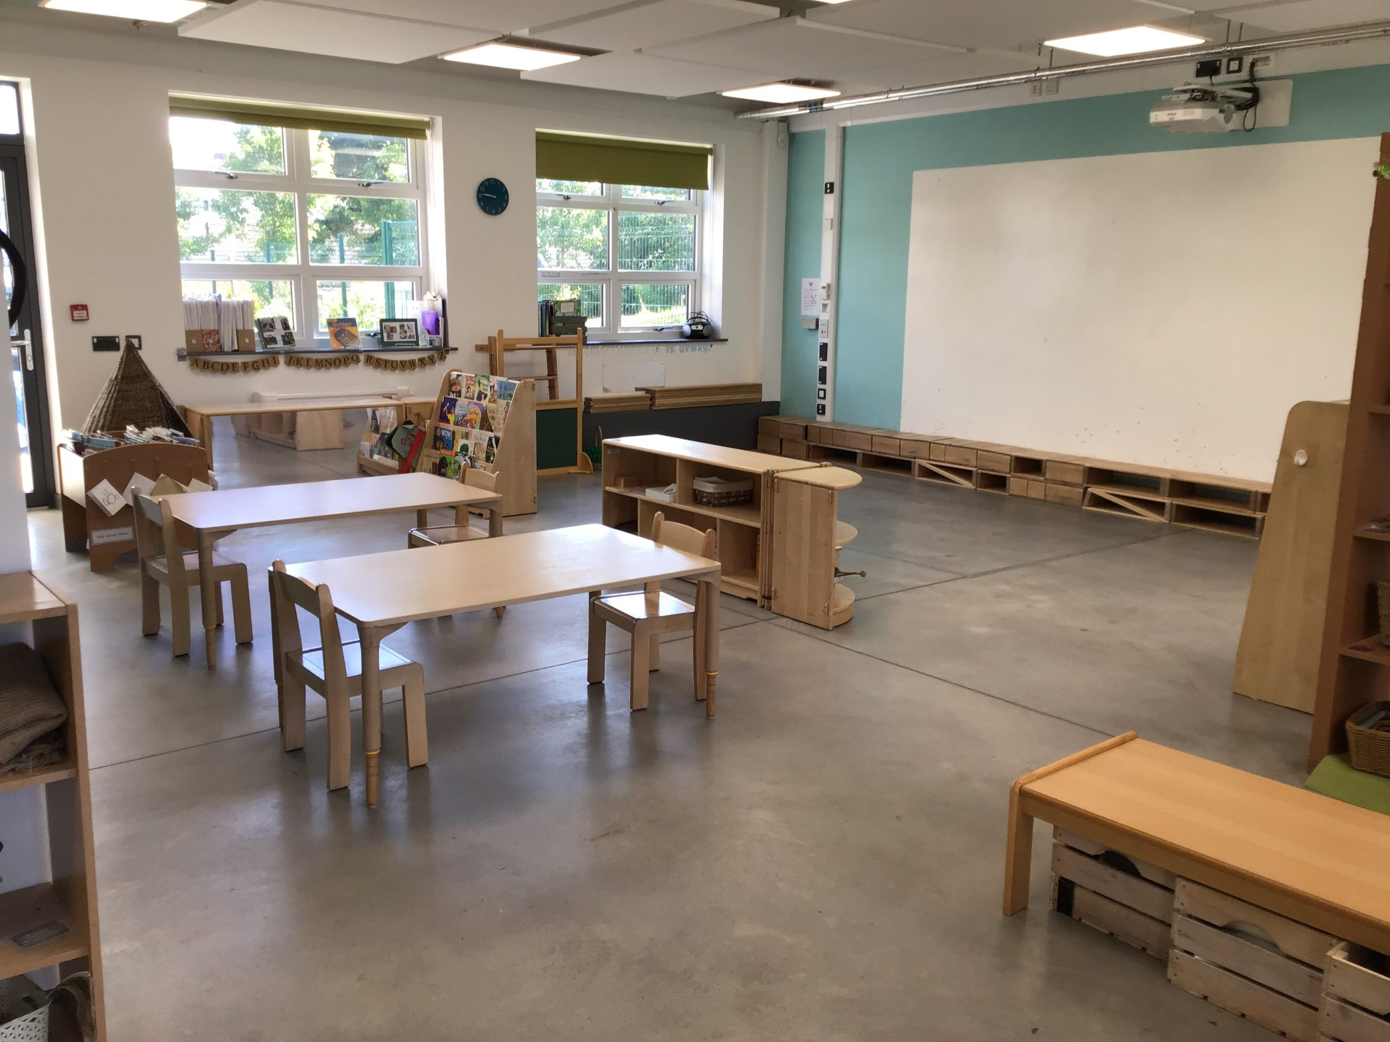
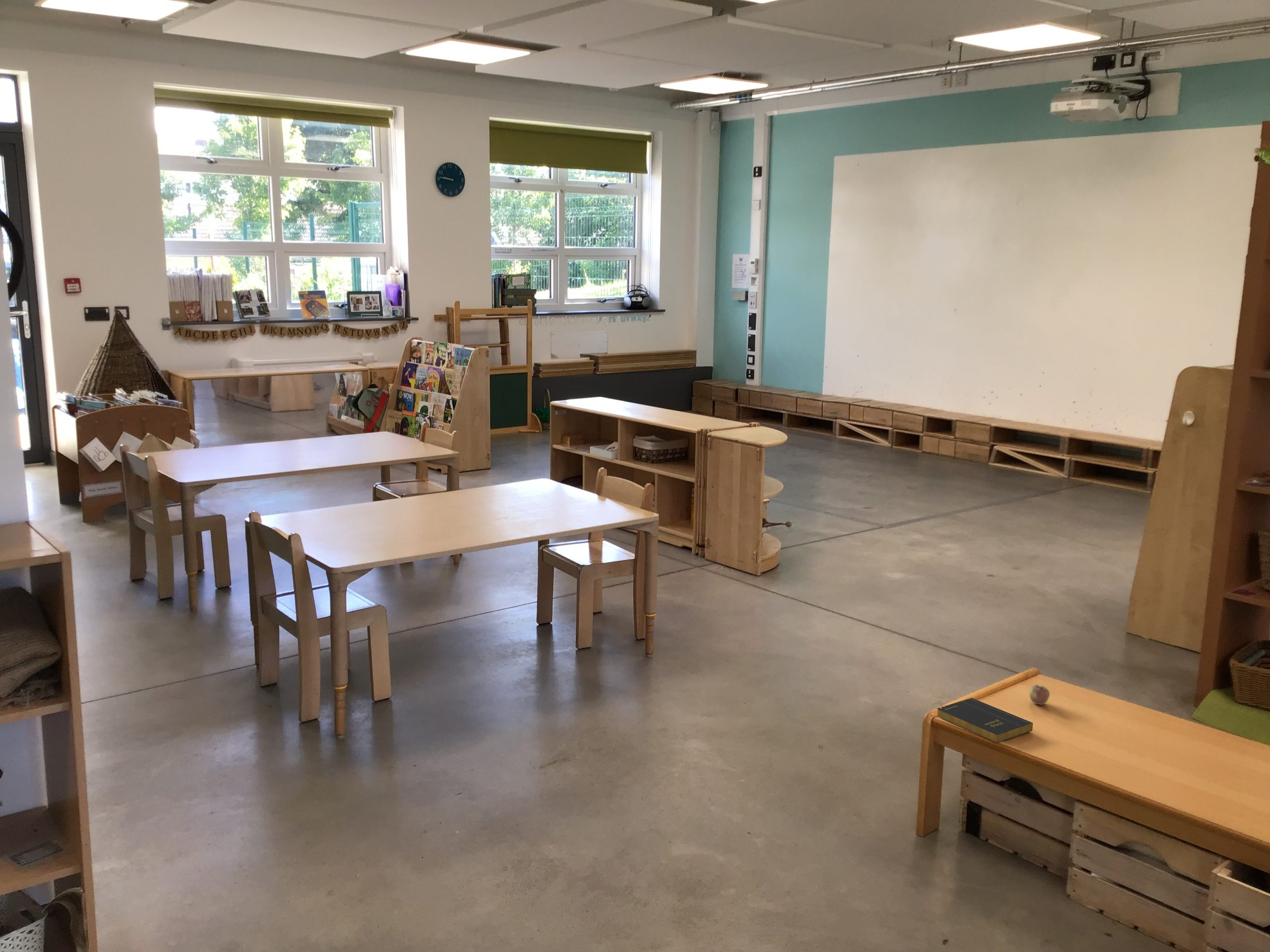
+ book (982, 718)
+ apple (1038, 695)
